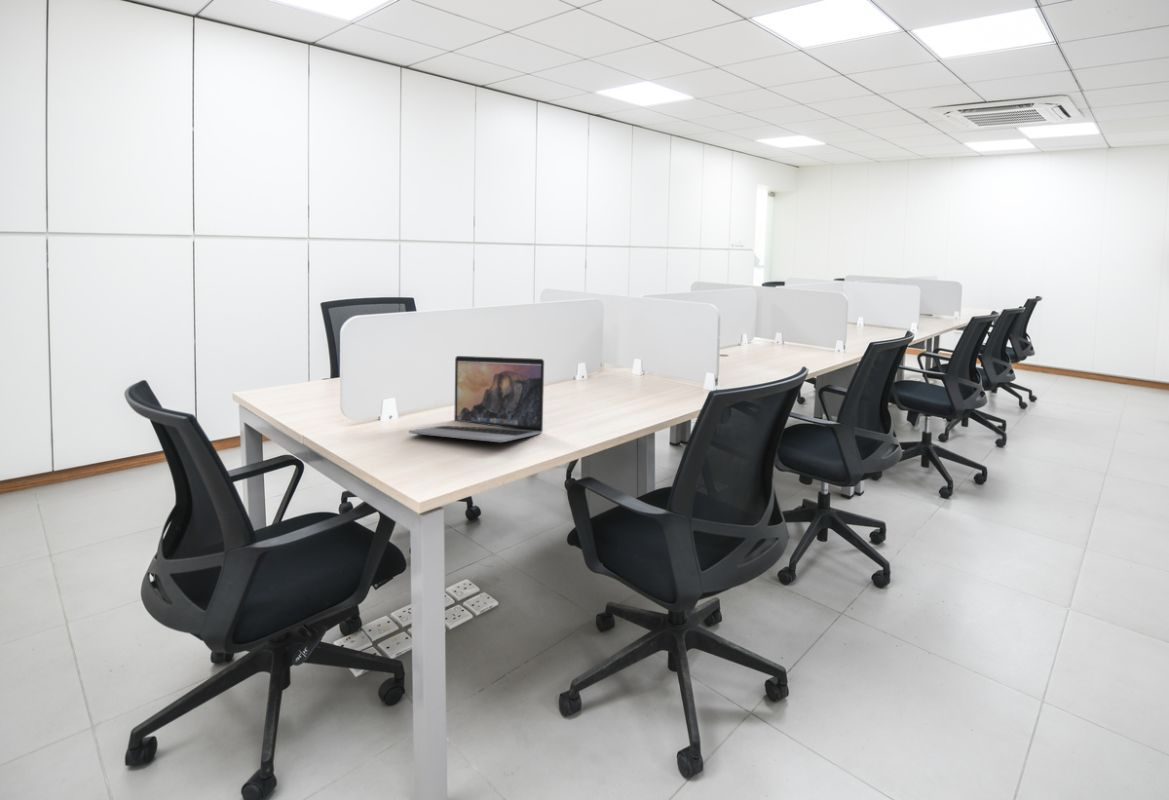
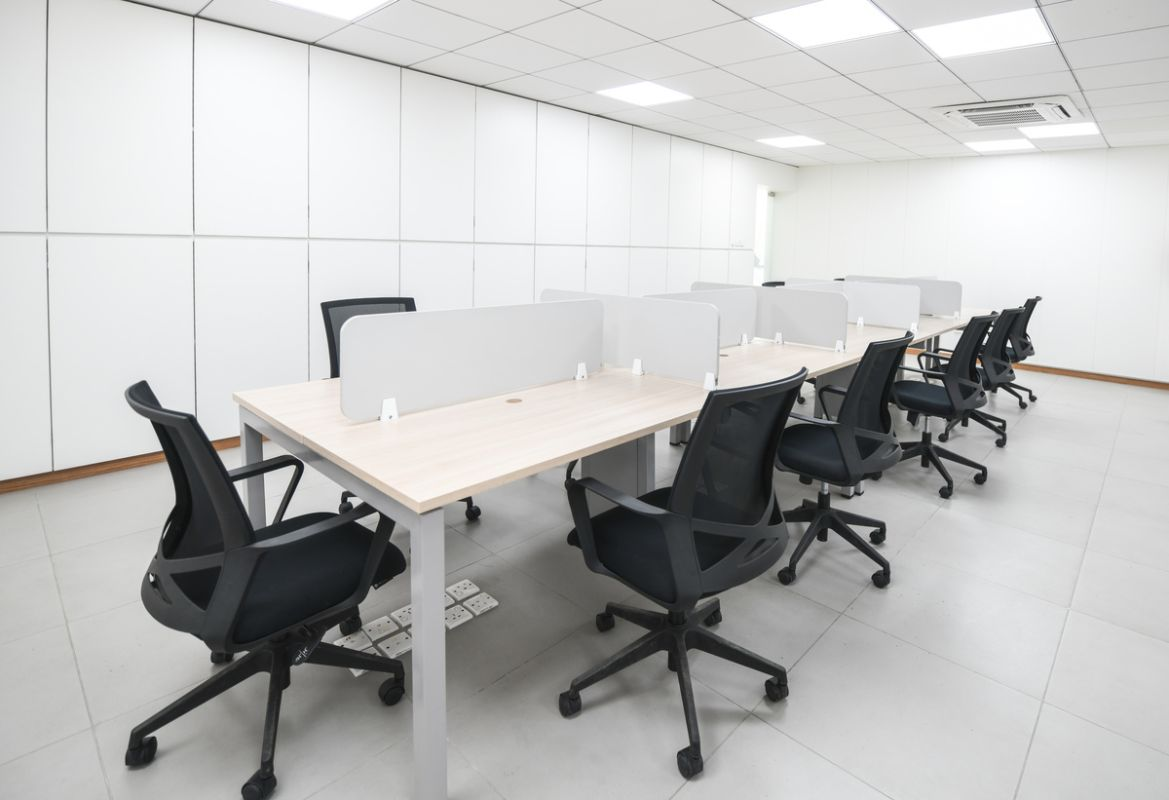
- laptop (477, 396)
